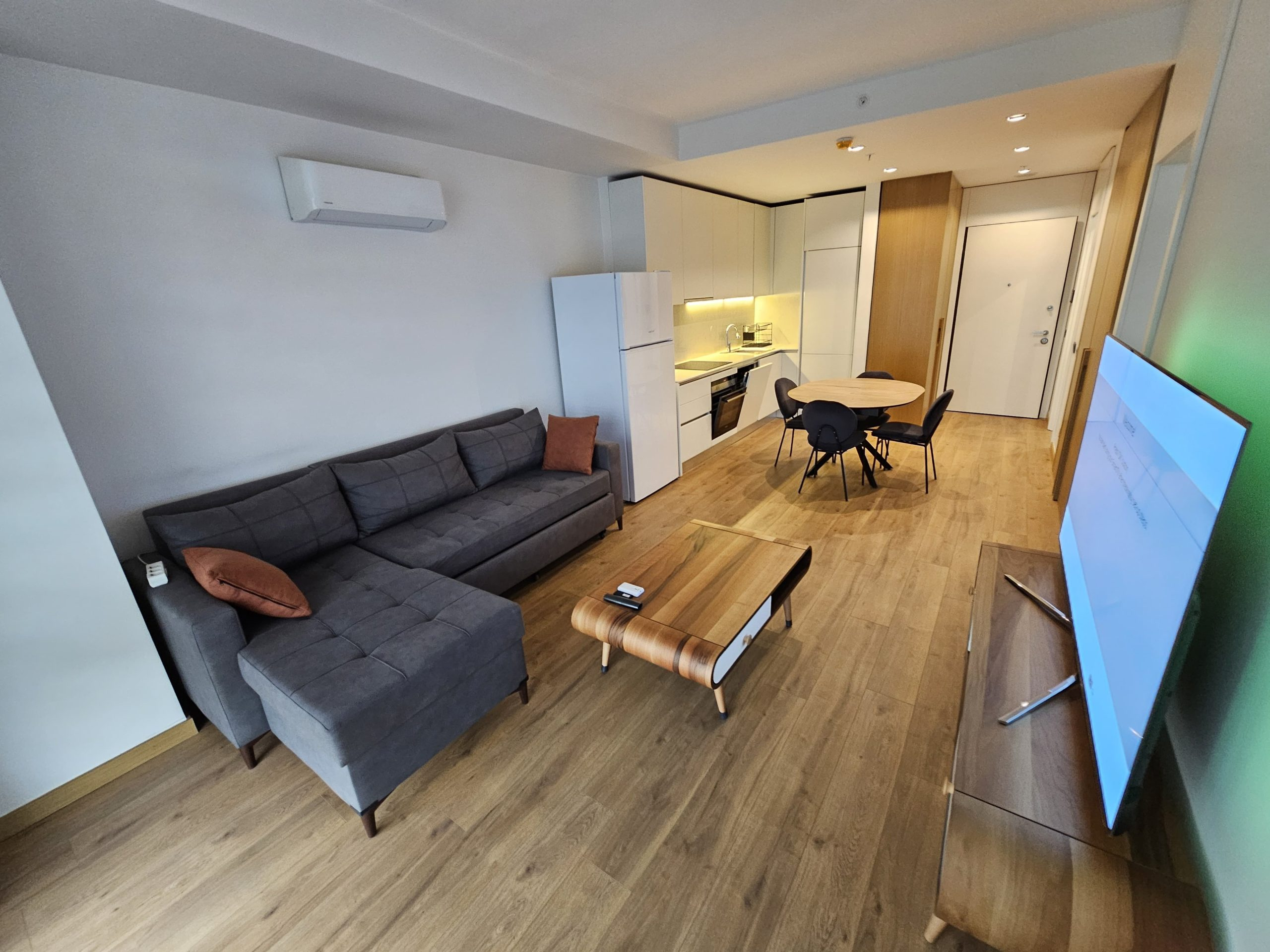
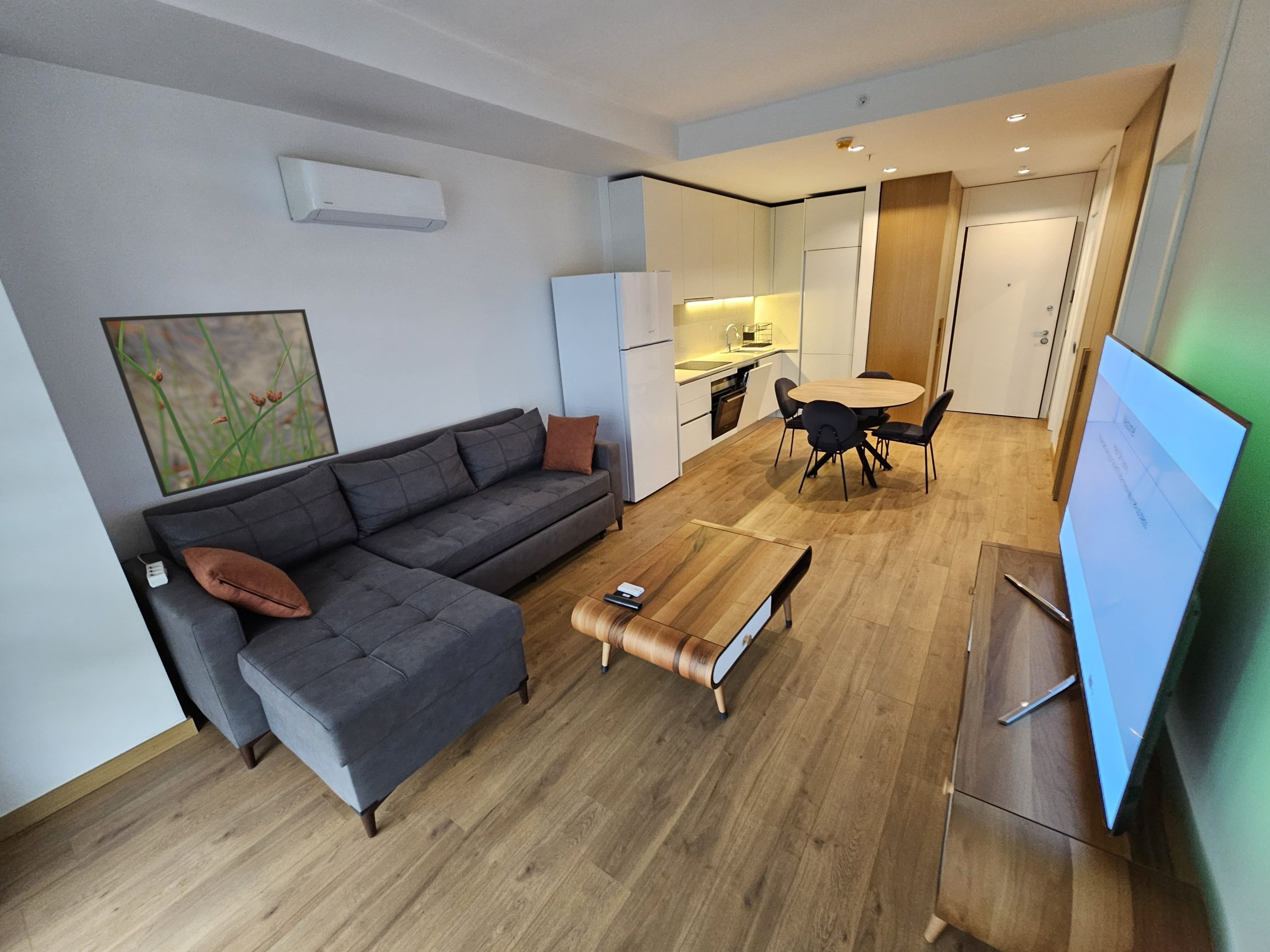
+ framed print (238, 397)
